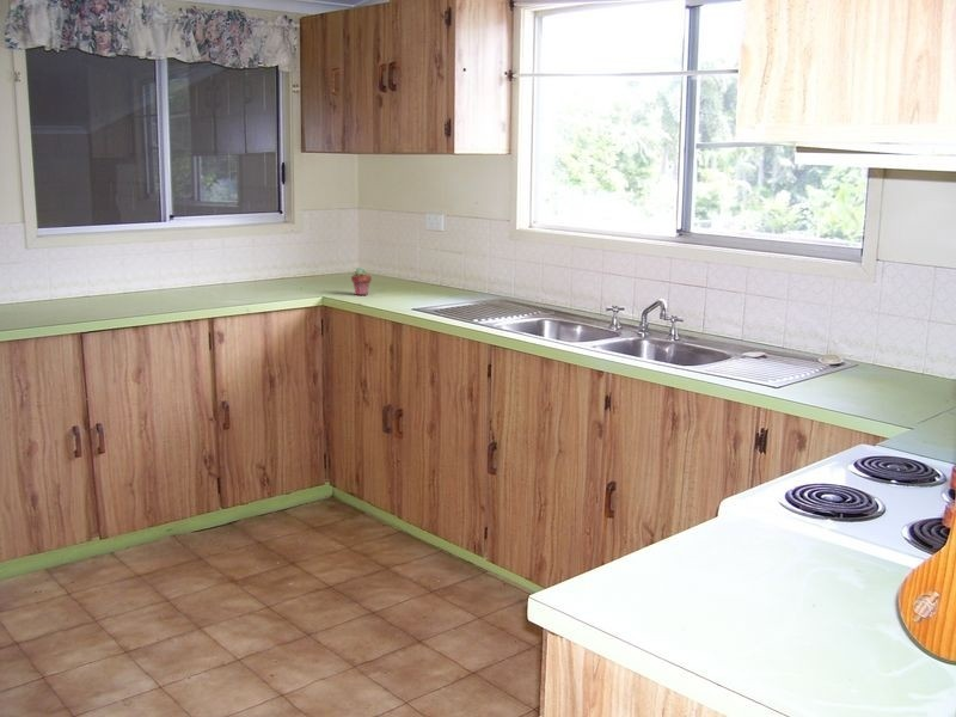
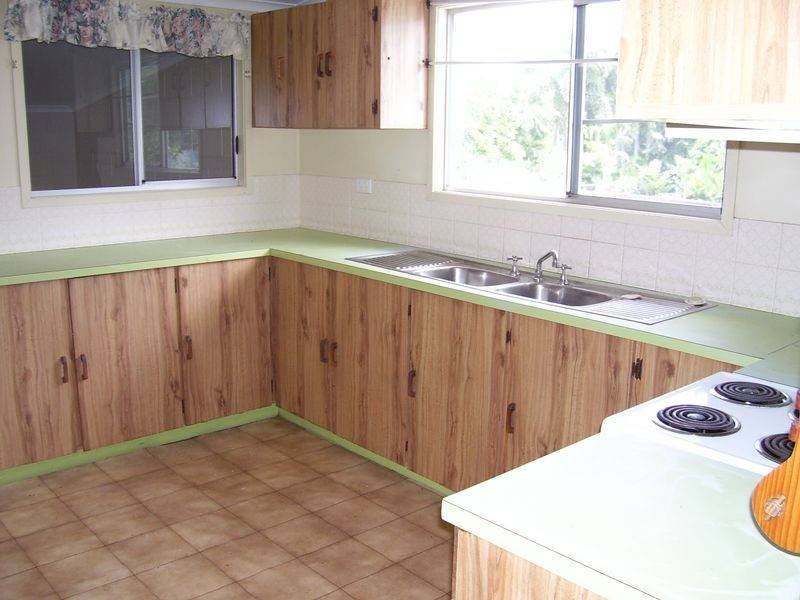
- potted succulent (361, 281)
